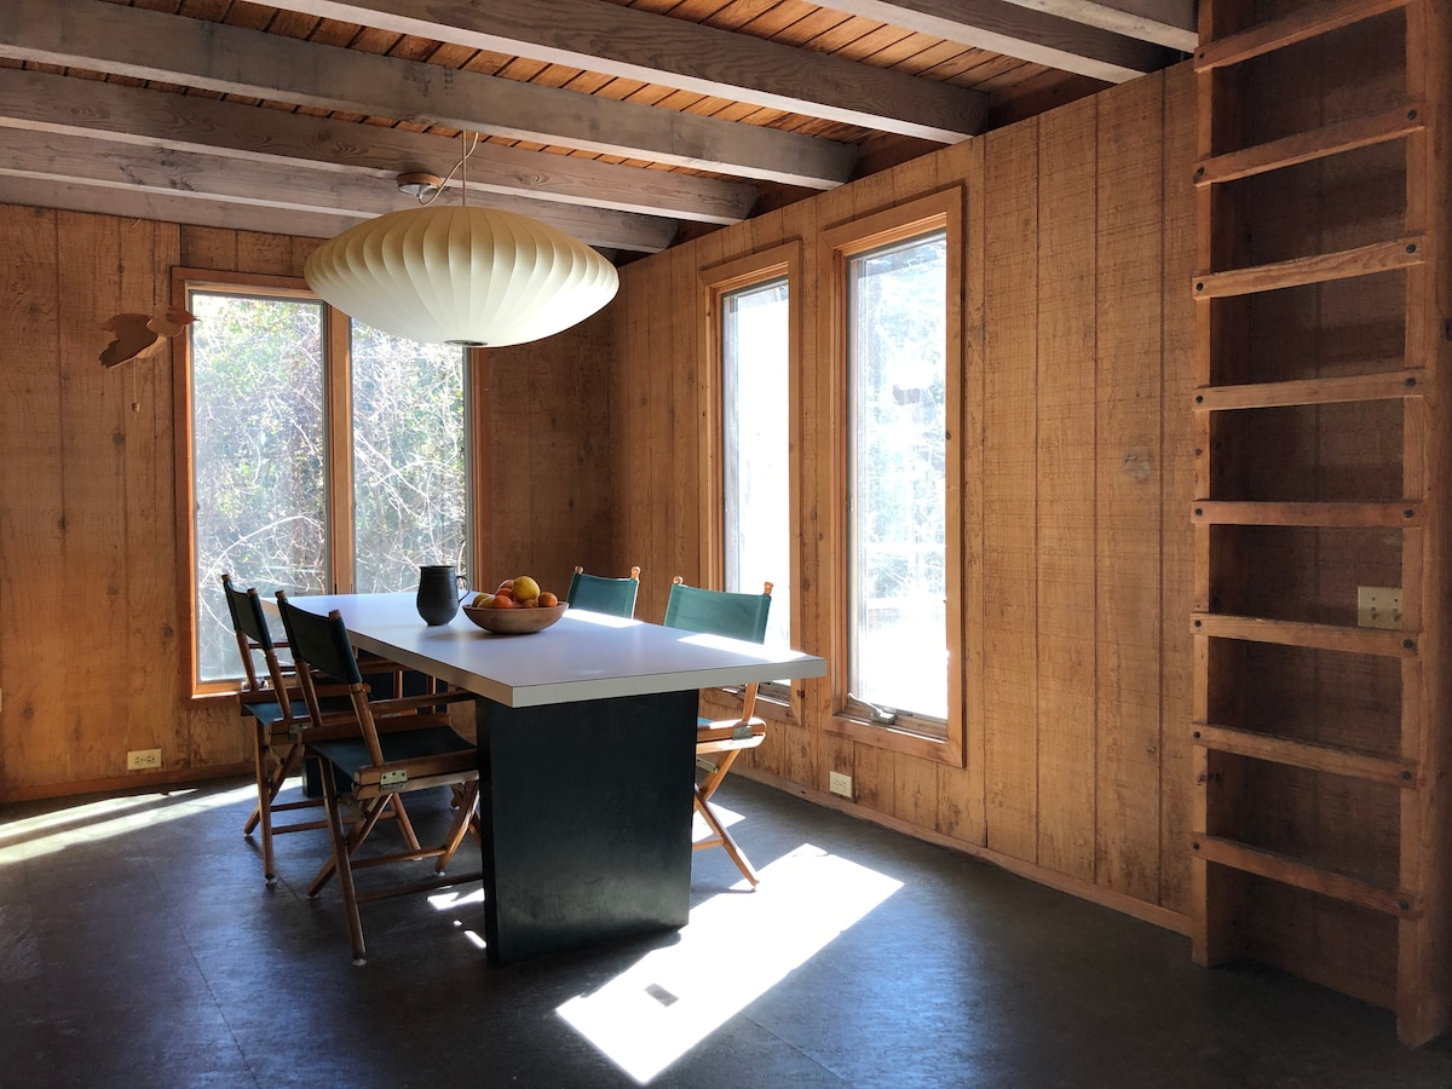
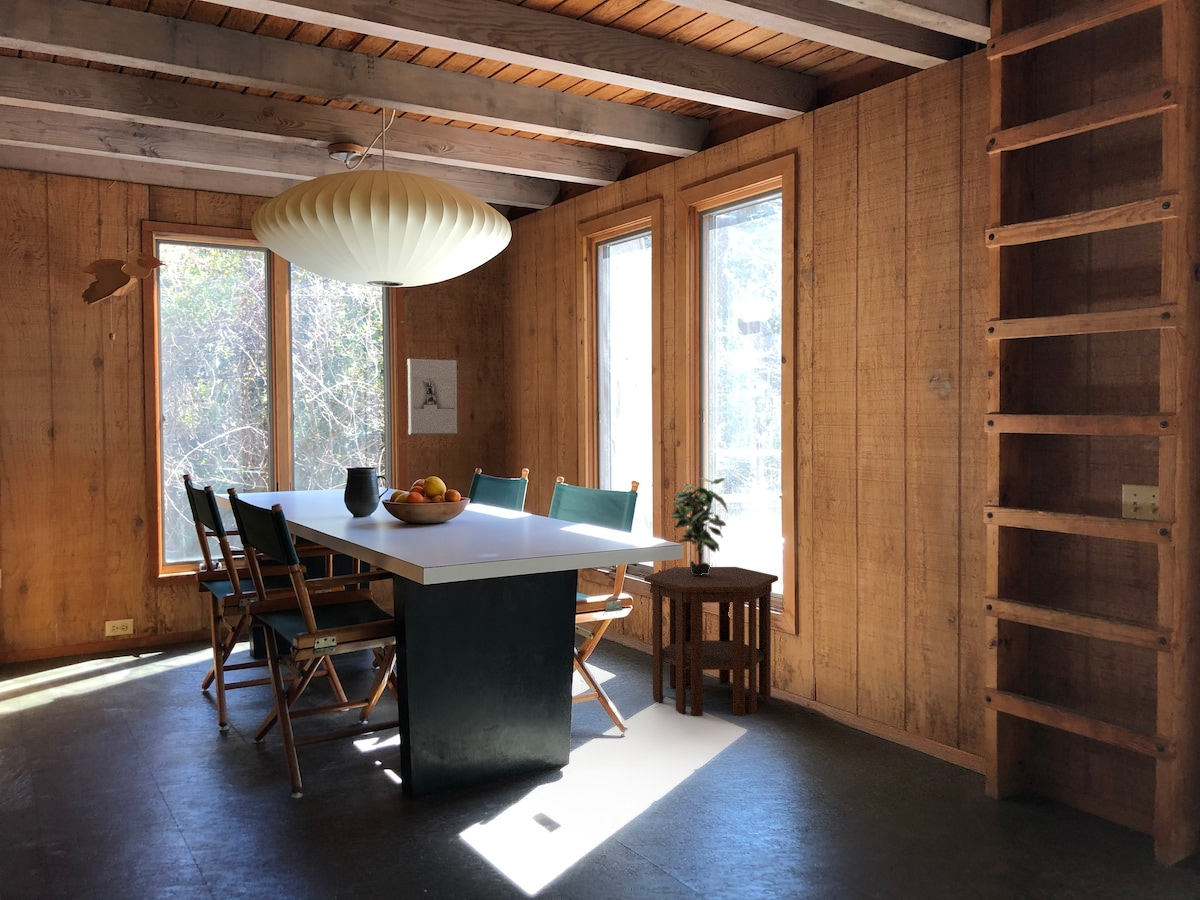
+ wall sculpture (432, 396)
+ side table (711, 640)
+ potted plant (698, 525)
